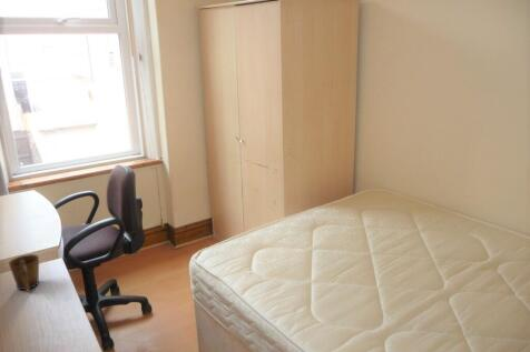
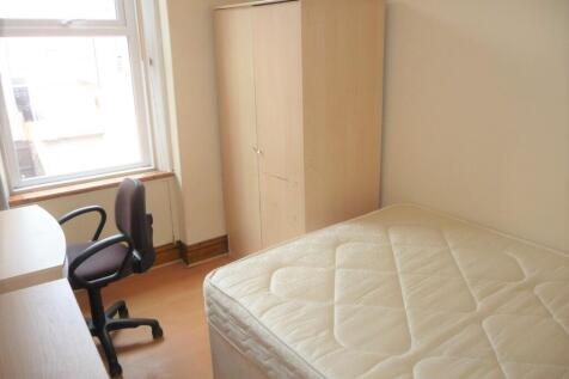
- mug (24, 271)
